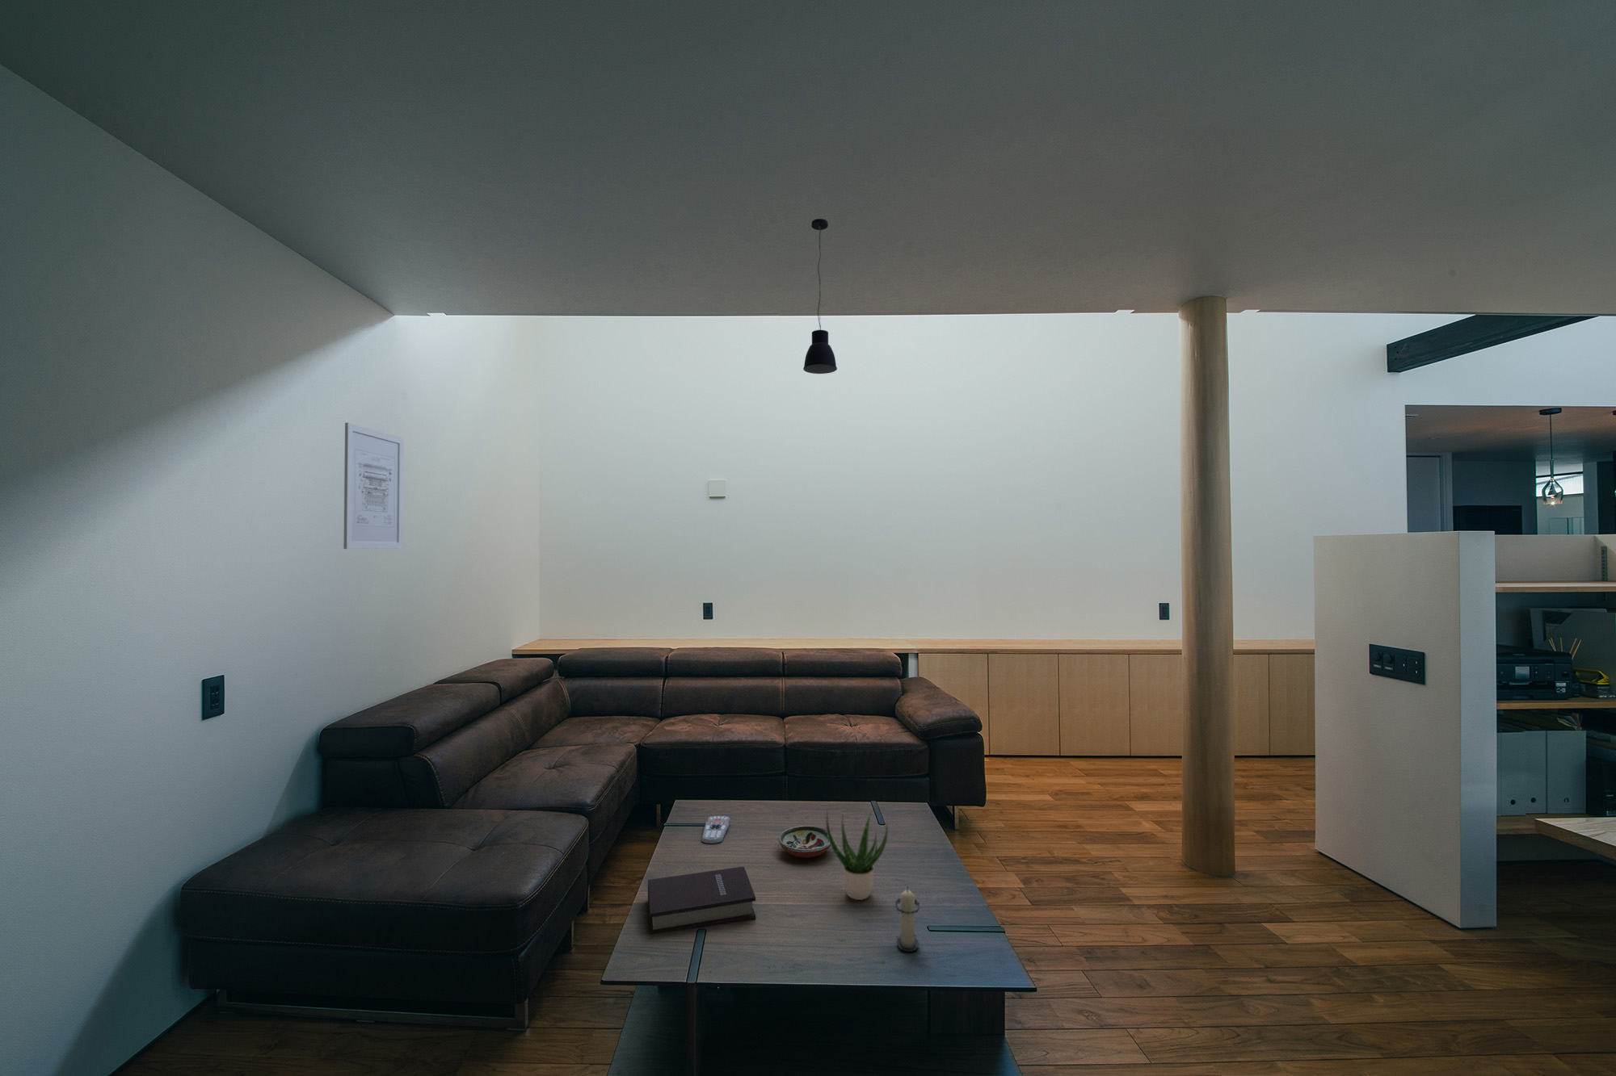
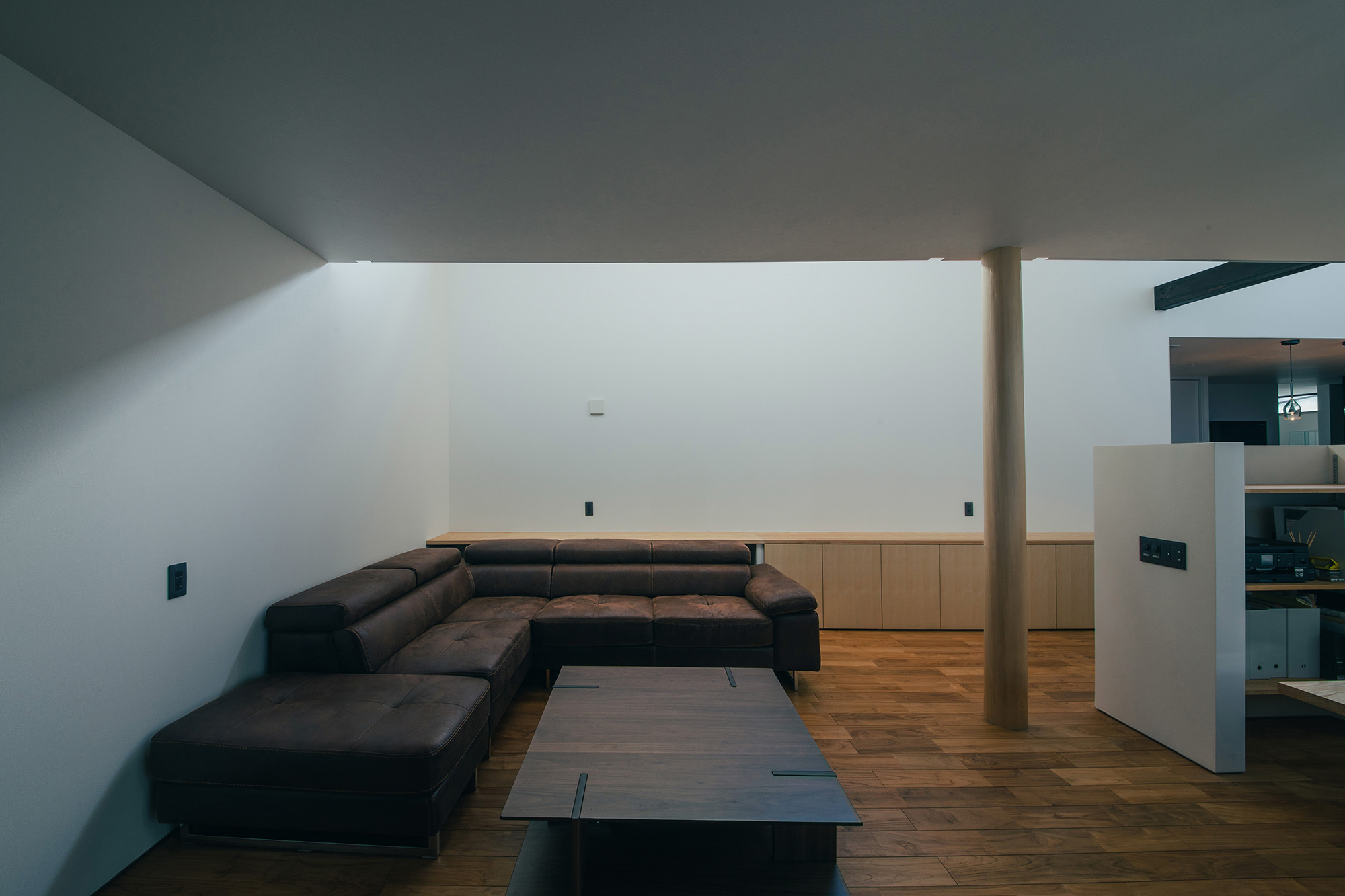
- pendant light (821, 295)
- decorative bowl (805, 844)
- wall art (375, 489)
- candle (907, 916)
- potted plant (858, 851)
- book (699, 897)
- remote control (715, 829)
